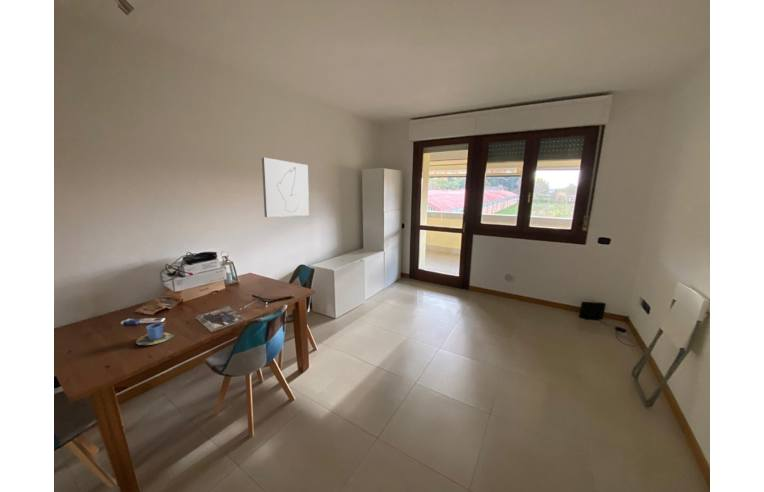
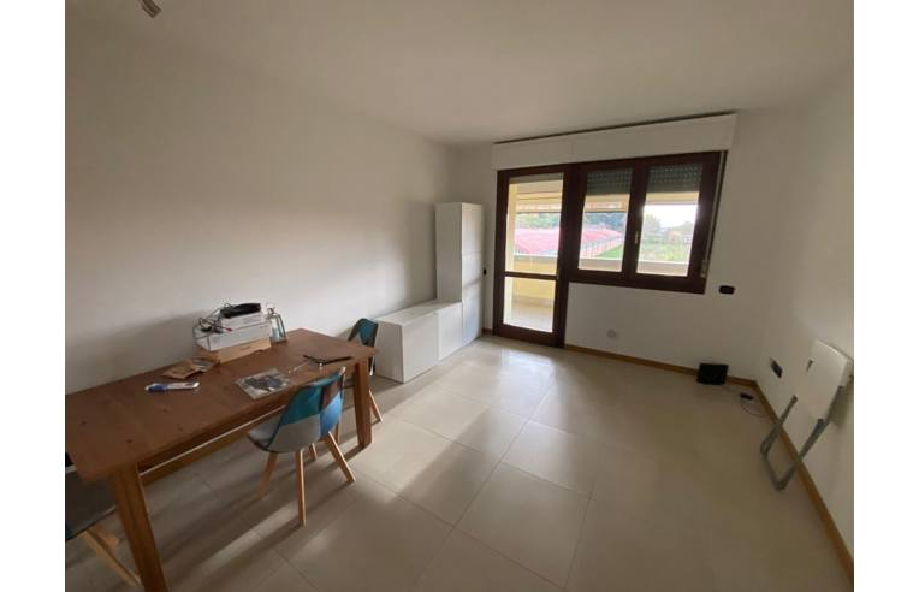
- cup (155, 331)
- wall art (287, 189)
